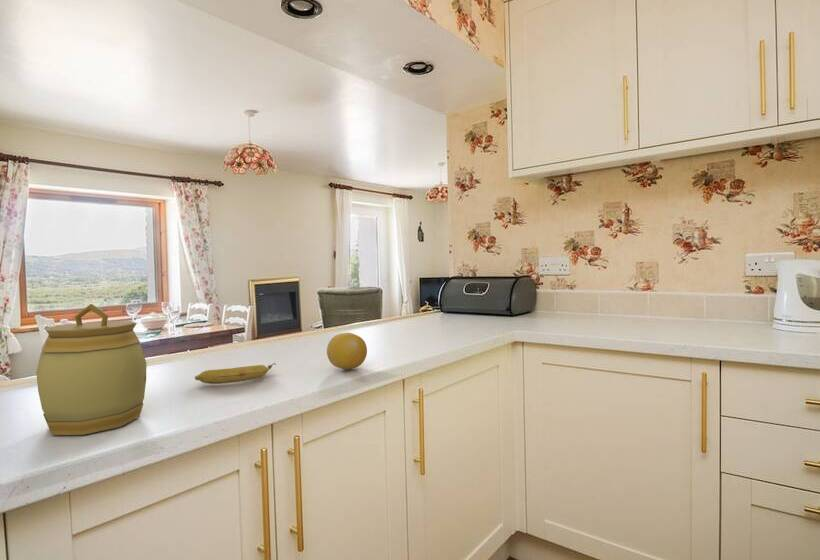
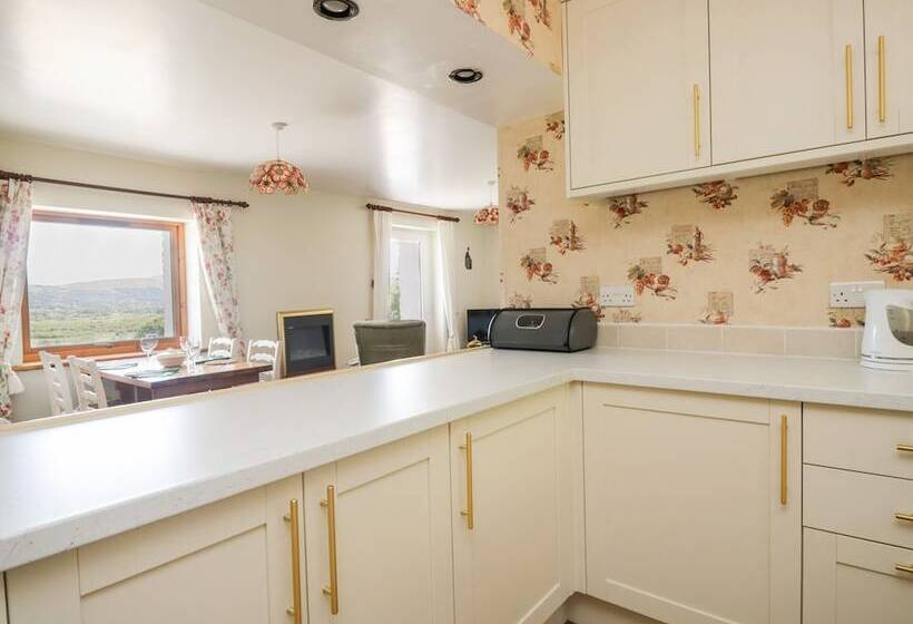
- banana (237, 371)
- jar (93, 363)
- fruit (347, 350)
